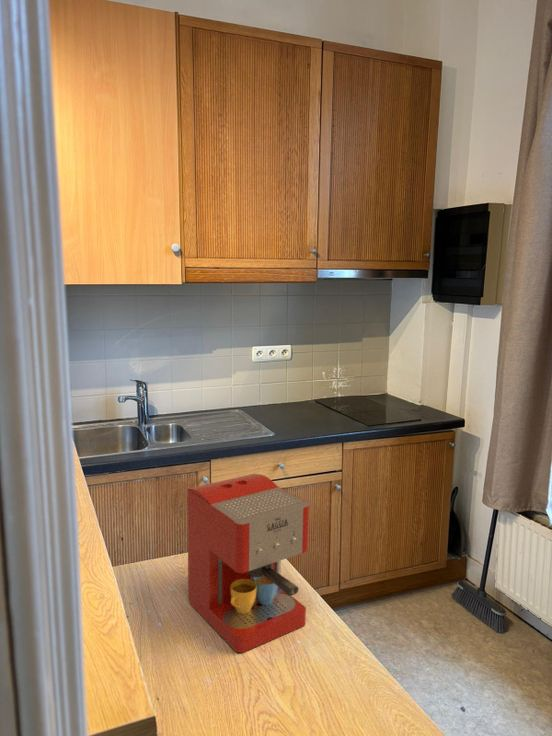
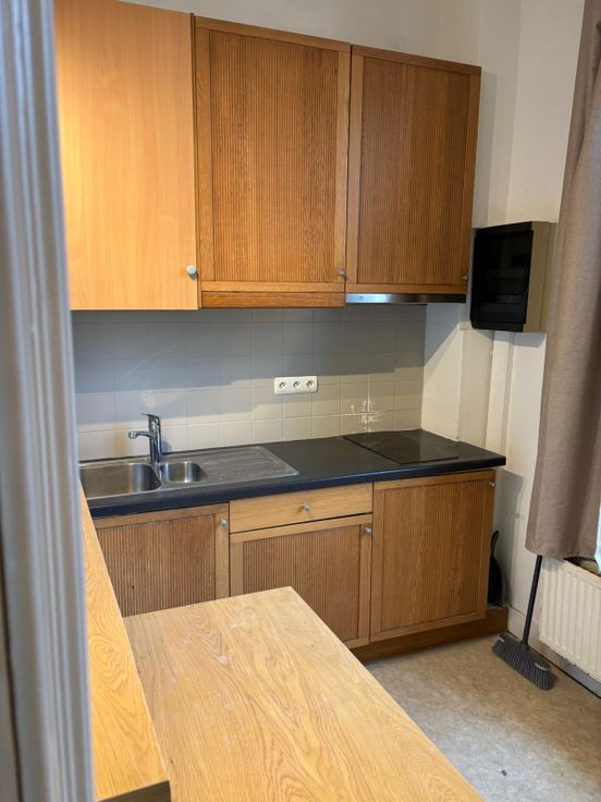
- coffee maker (246, 553)
